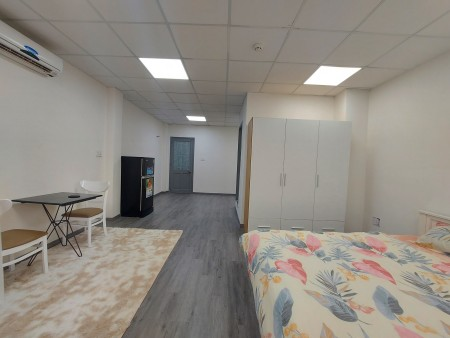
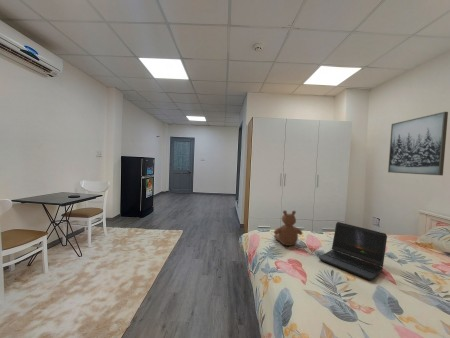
+ laptop computer (351, 247)
+ teddy bear (286, 226)
+ wall art (413, 146)
